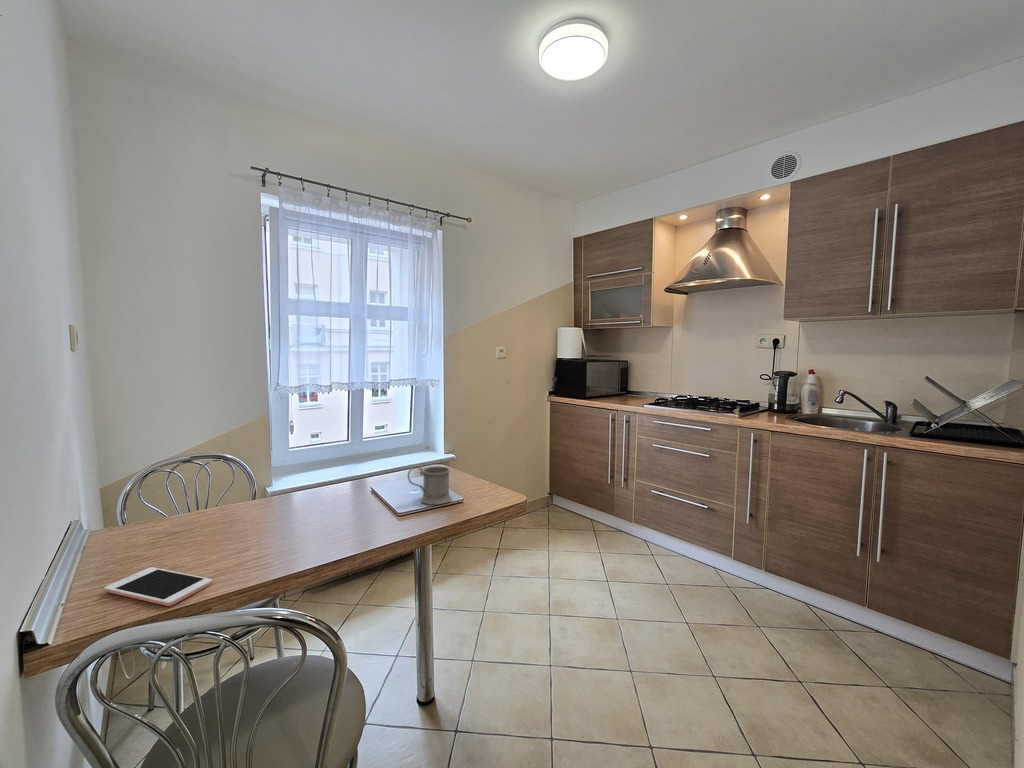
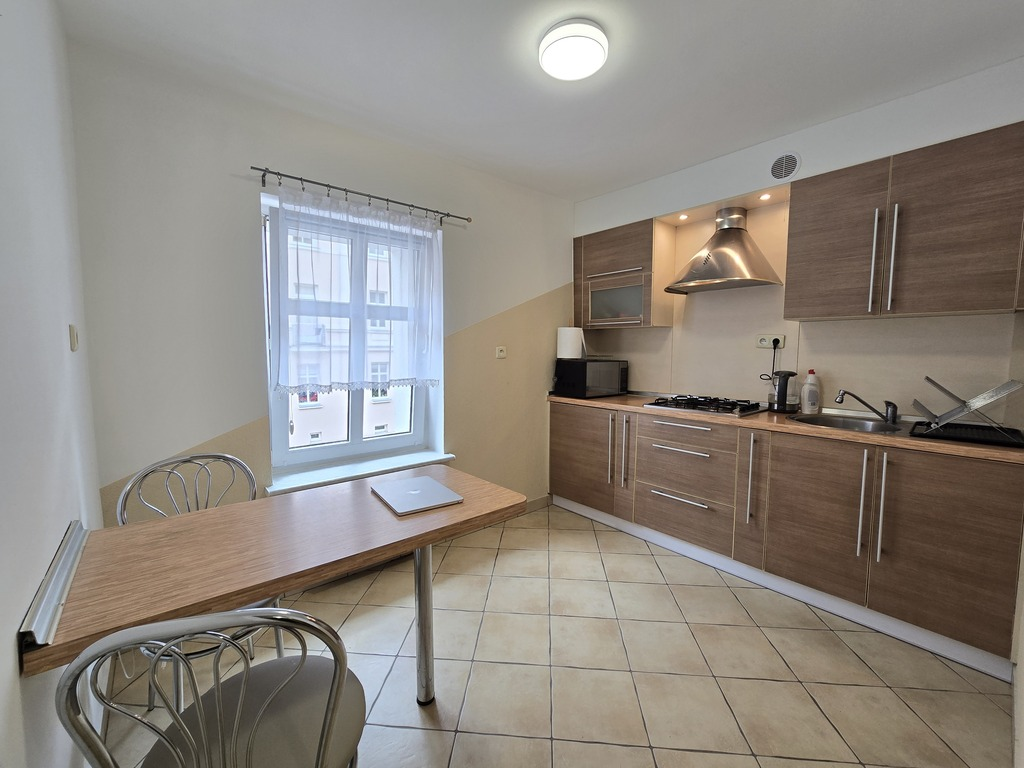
- mug (429, 482)
- cell phone (159, 585)
